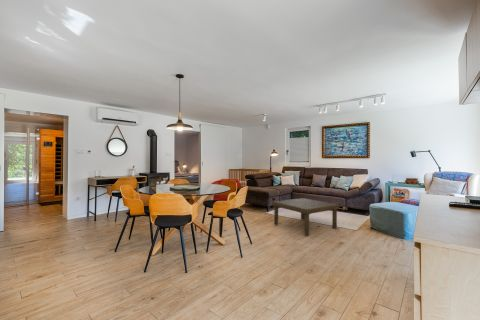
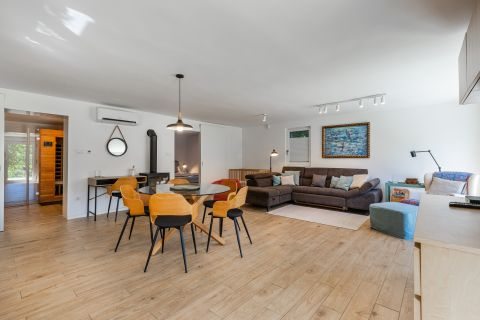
- coffee table (304, 214)
